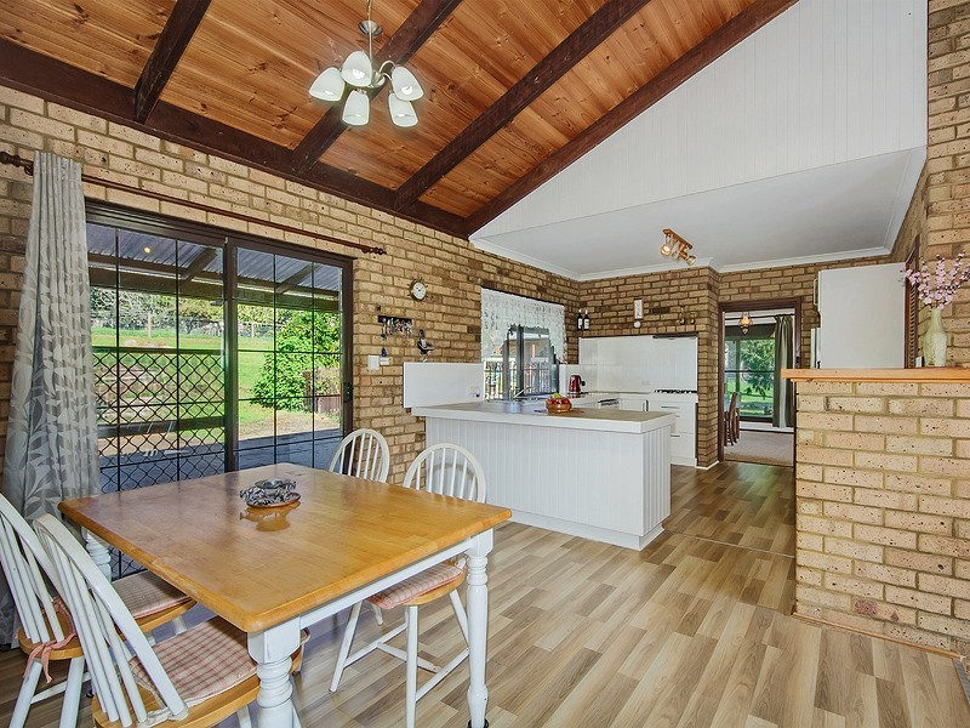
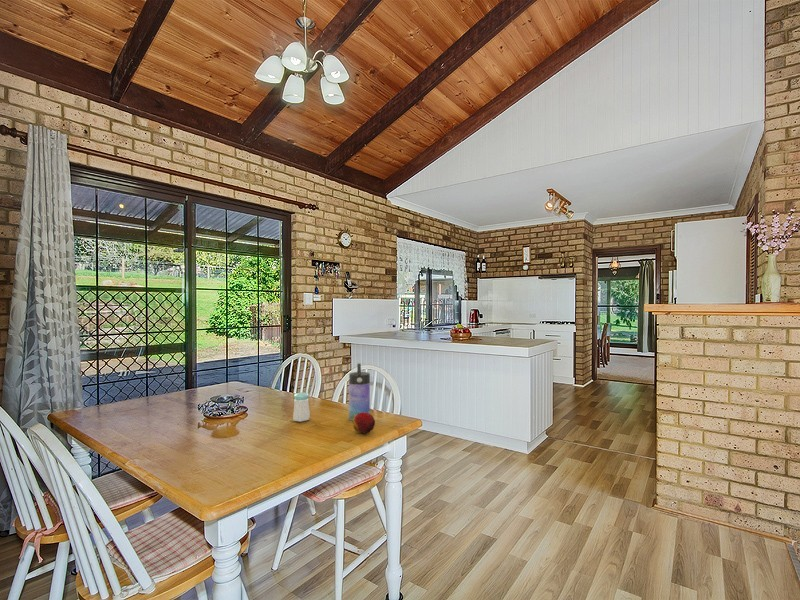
+ fruit (363, 422)
+ water bottle (359, 390)
+ salt shaker (301, 406)
